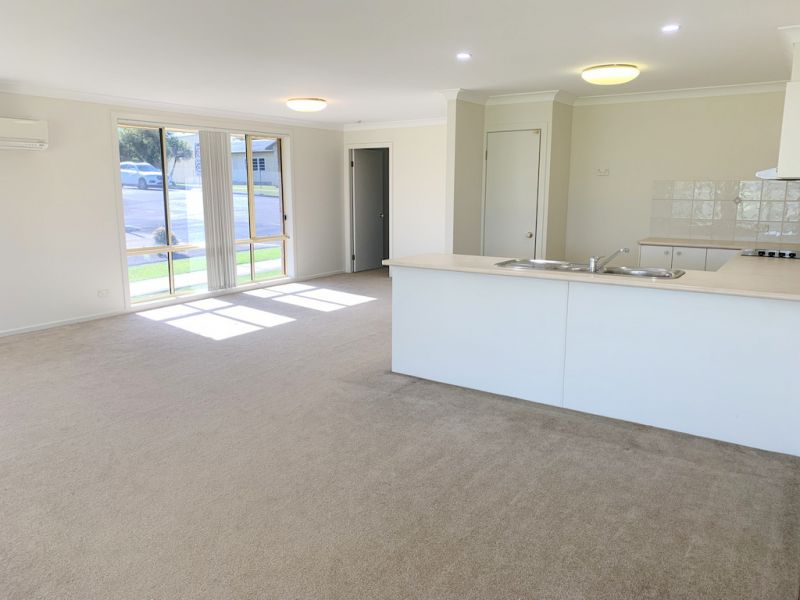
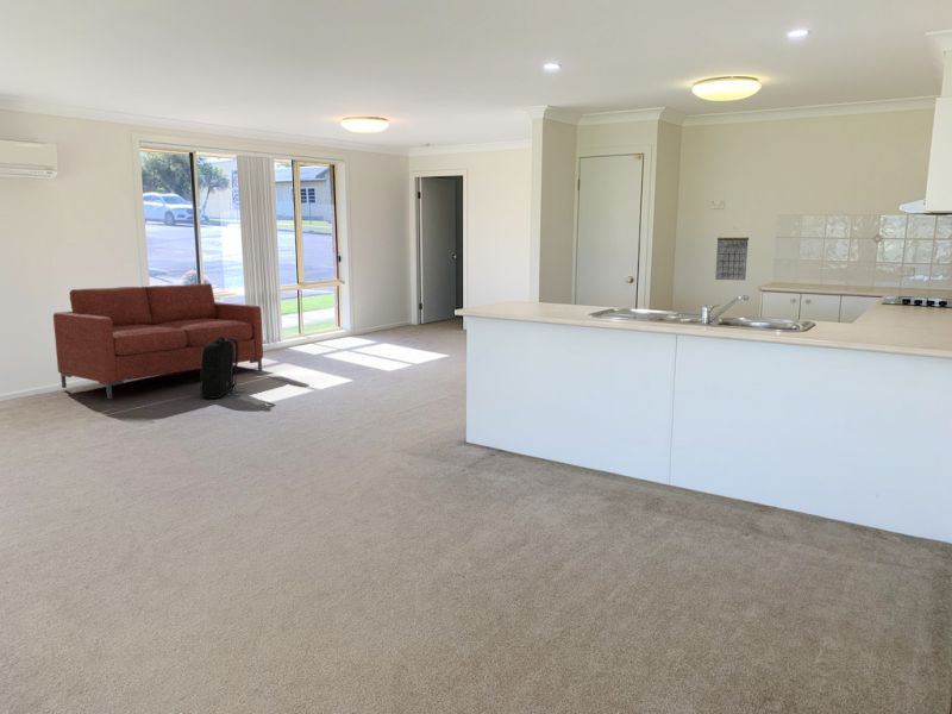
+ sofa (165, 333)
+ calendar (732, 253)
+ backpack (223, 365)
